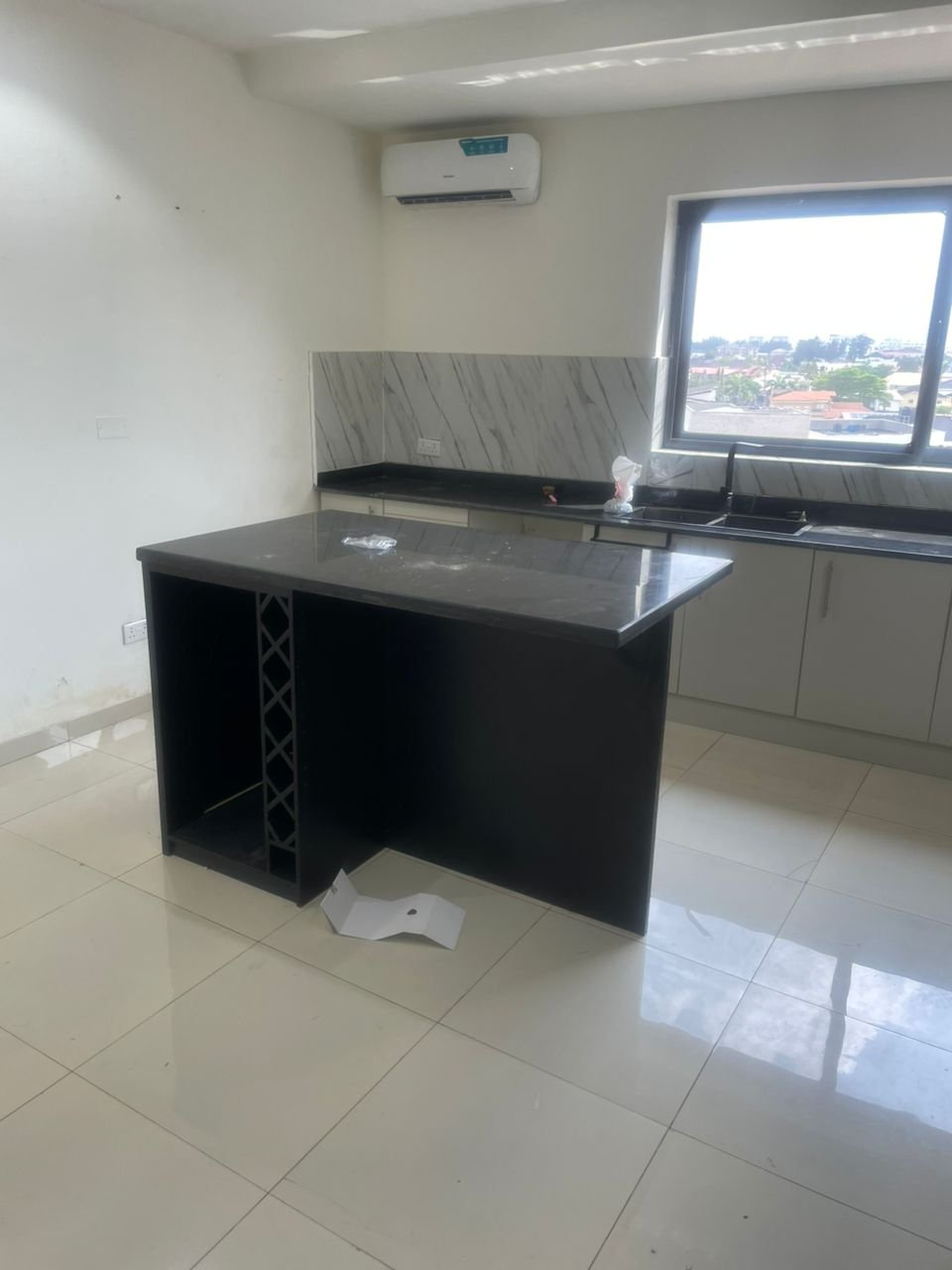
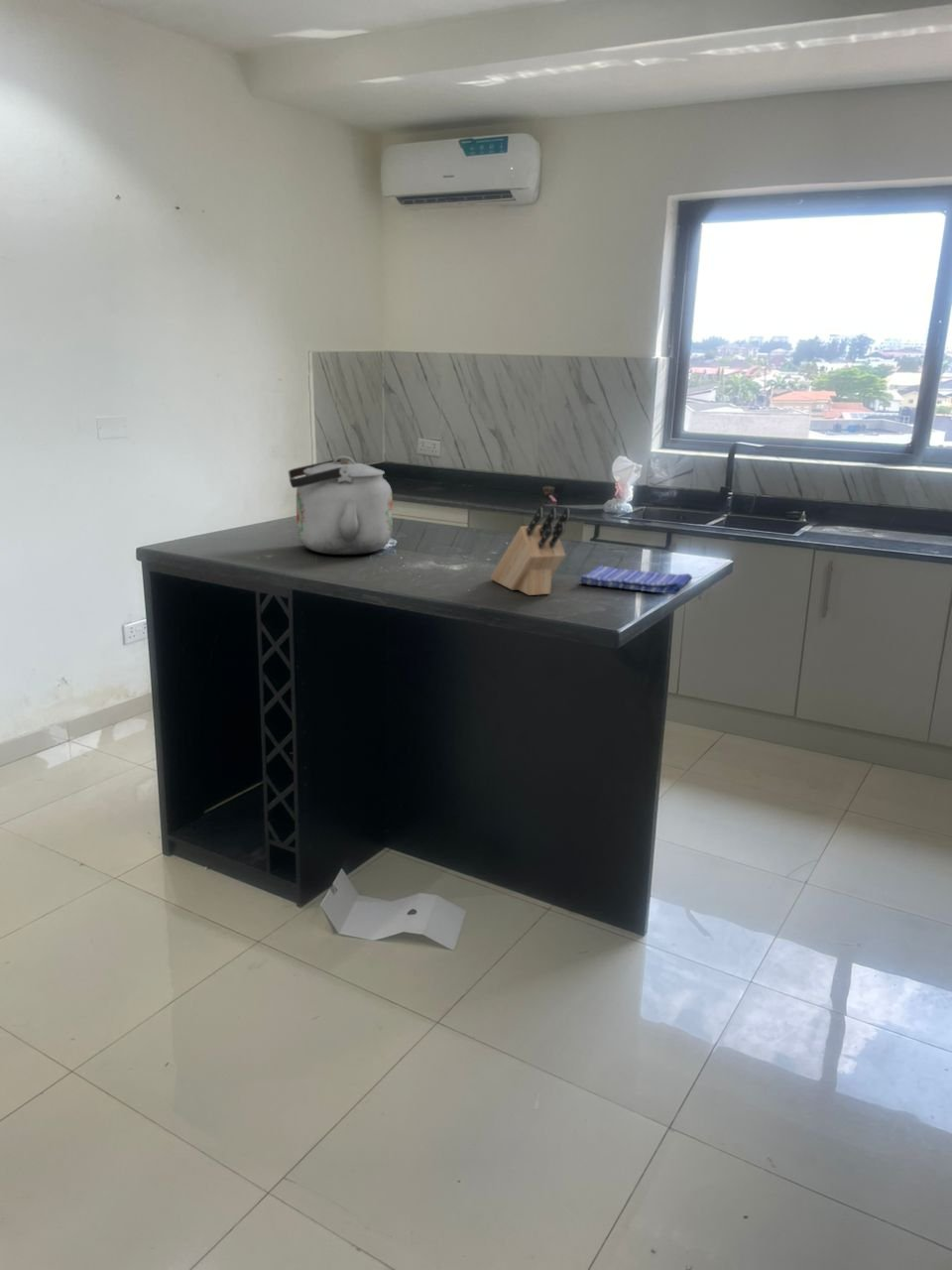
+ knife block (531, 546)
+ kettle (341, 505)
+ dish towel (637, 576)
